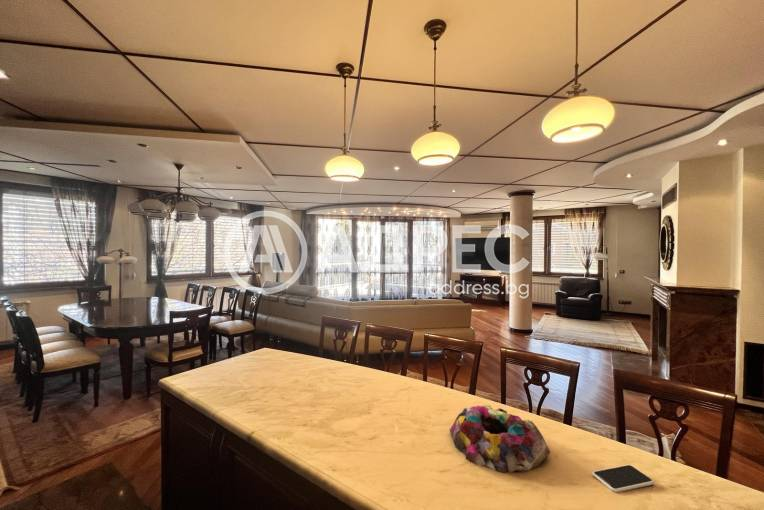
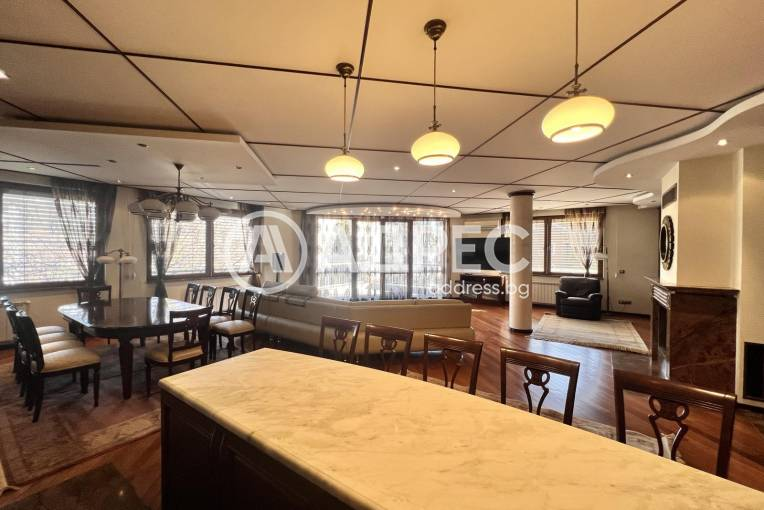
- smartphone (622, 477)
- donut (497, 429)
